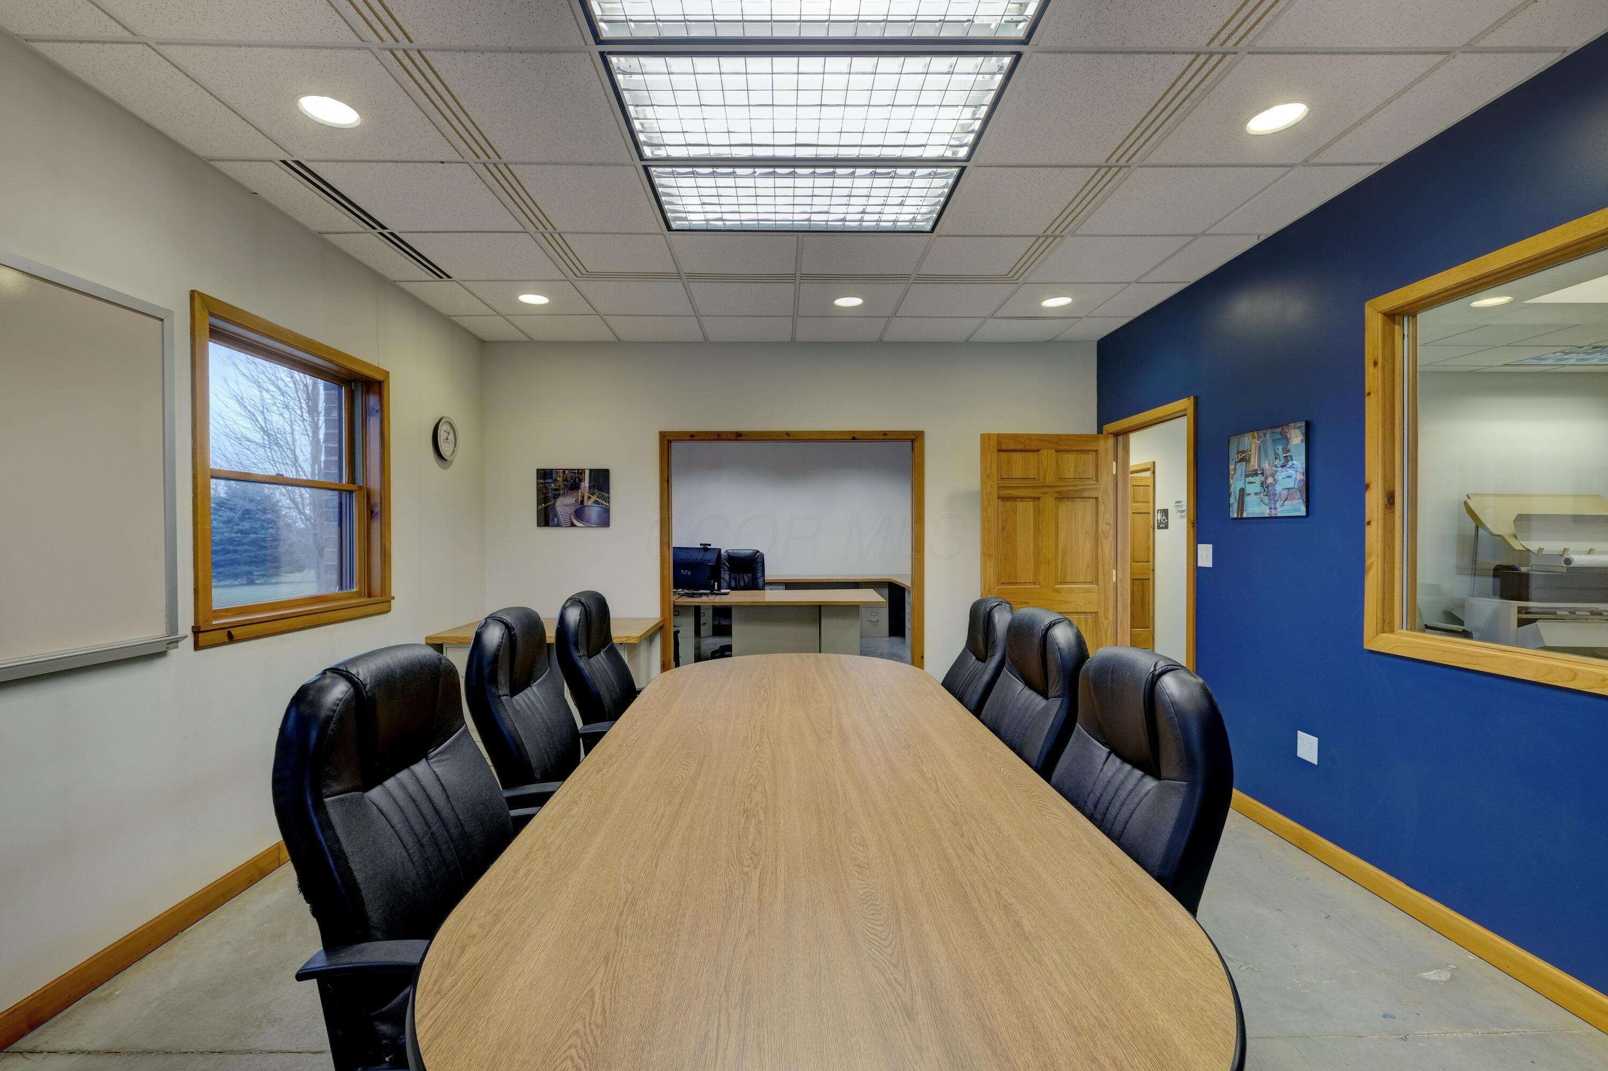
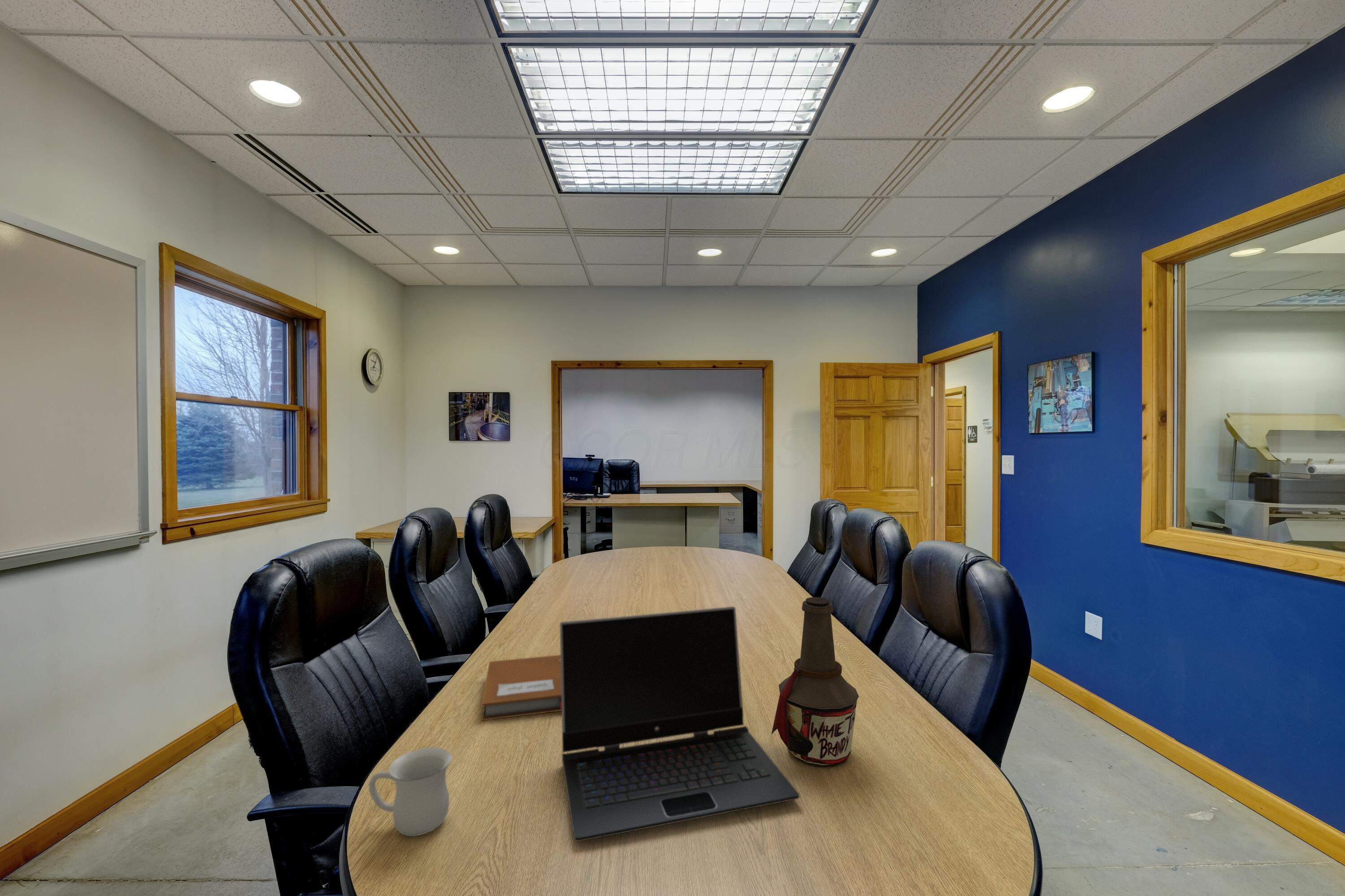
+ mug (409, 793)
+ bottle (814, 676)
+ notebook (532, 684)
+ laptop computer (669, 706)
